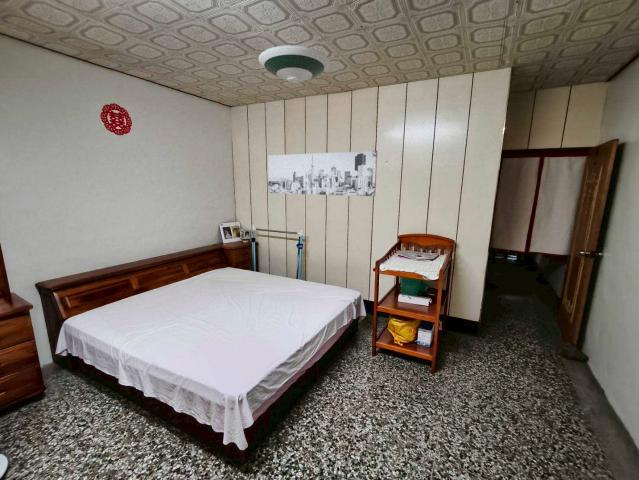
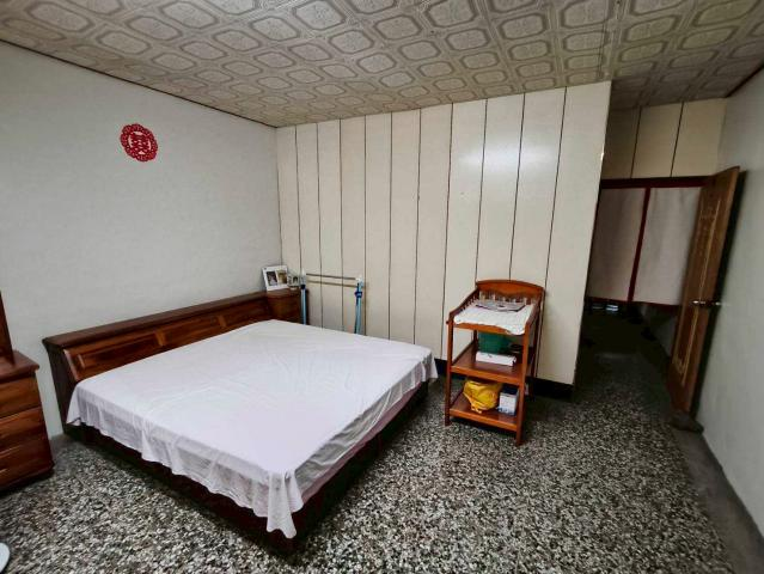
- wall art (317, 174)
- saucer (294, 71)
